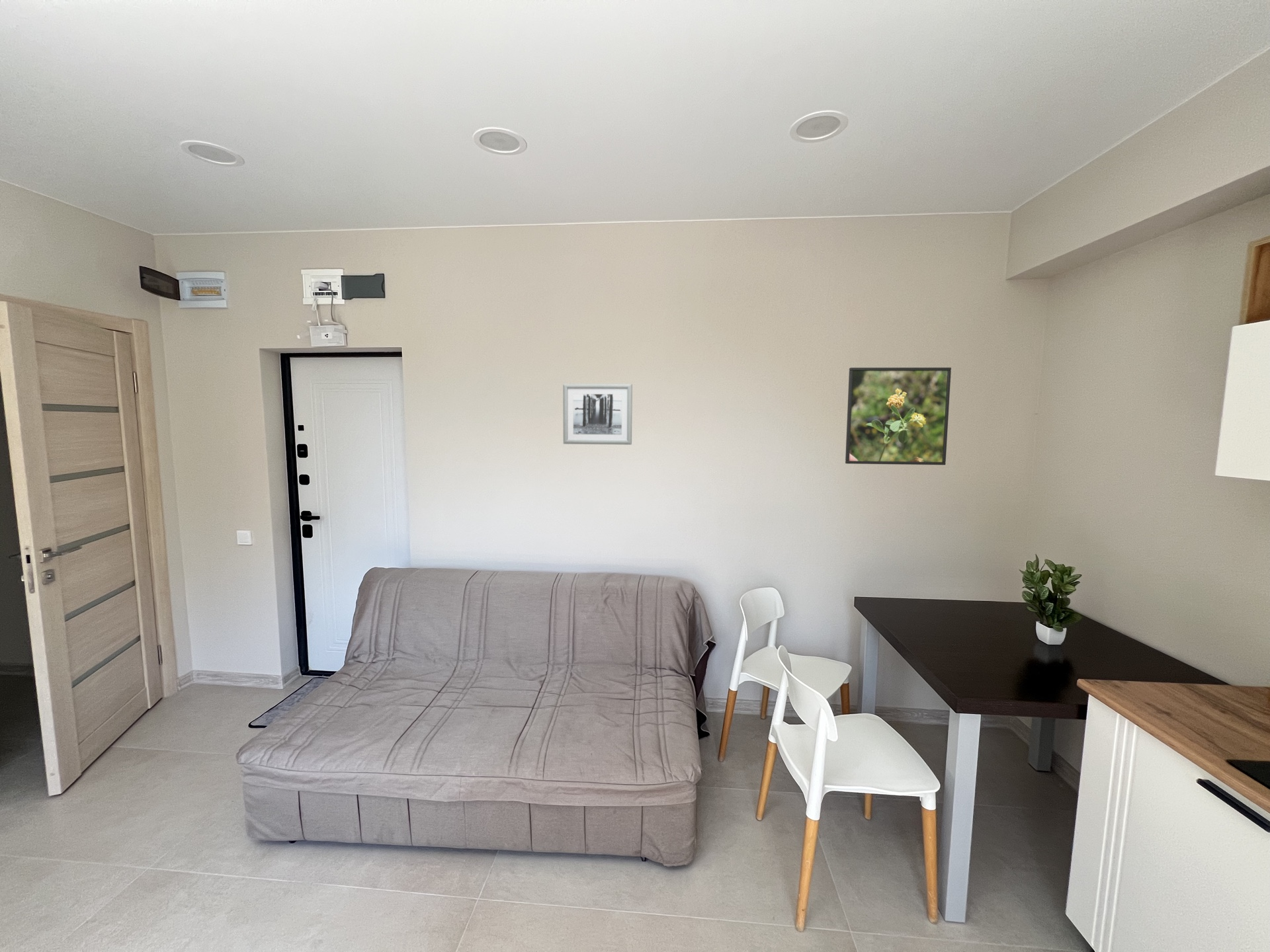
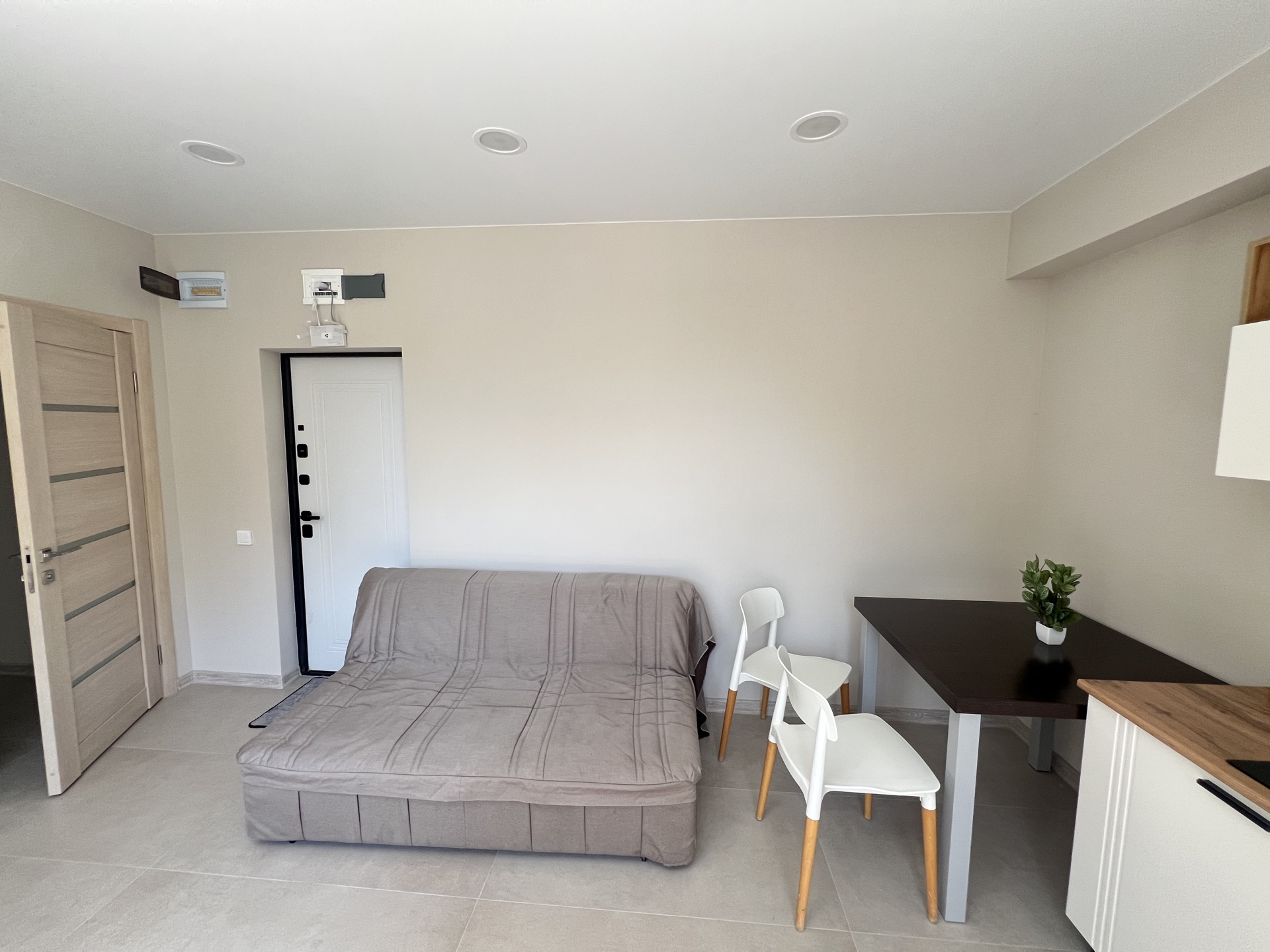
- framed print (897, 416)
- wall art (597, 414)
